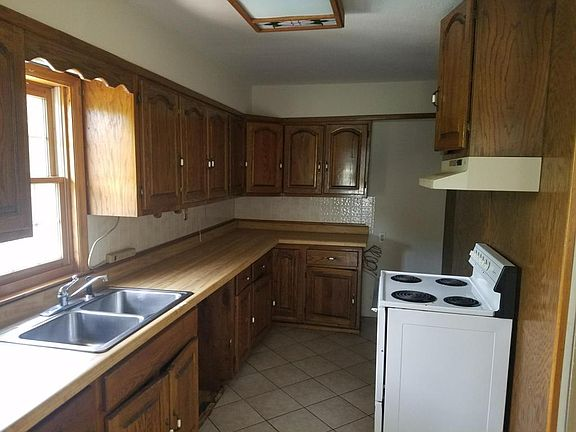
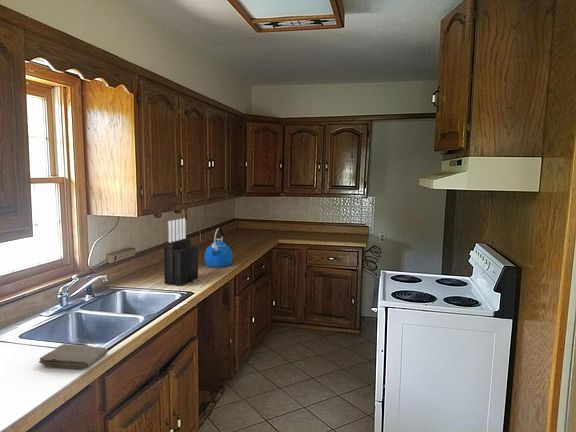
+ kettle (217, 246)
+ washcloth (74, 355)
+ knife block (183, 250)
